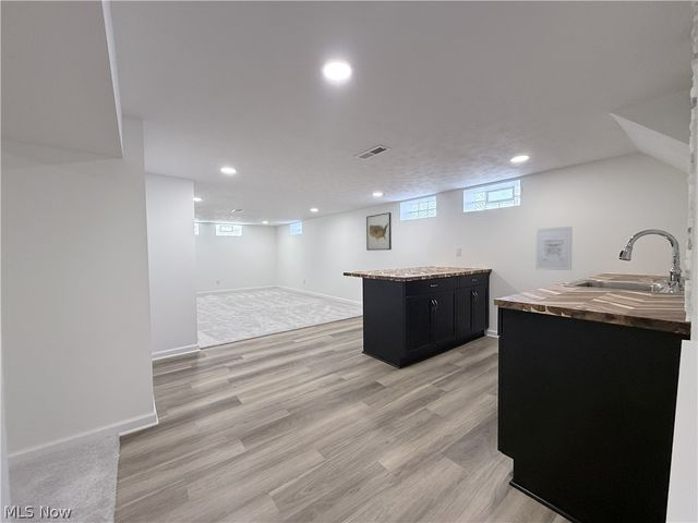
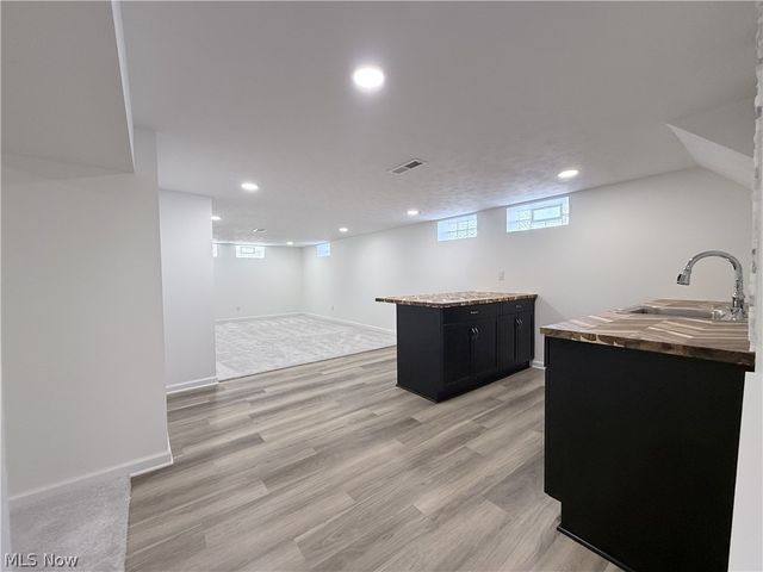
- wall art (553, 248)
- wall art (377, 232)
